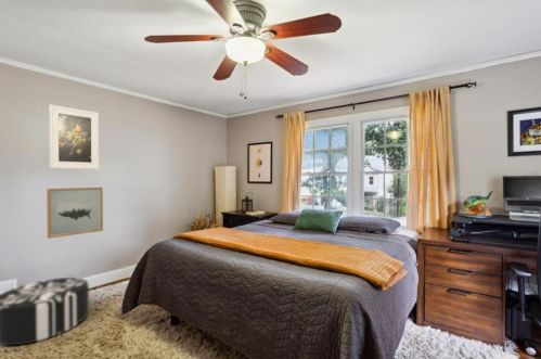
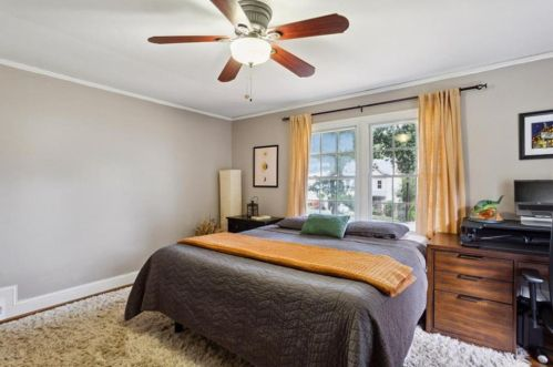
- wall art (76, 210)
- pouf (43, 307)
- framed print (75, 139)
